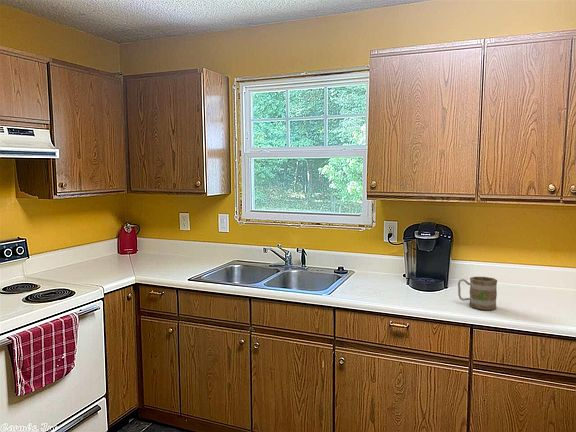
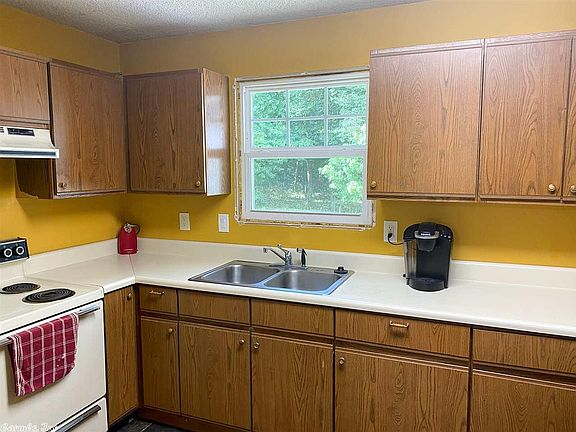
- mug (476, 292)
